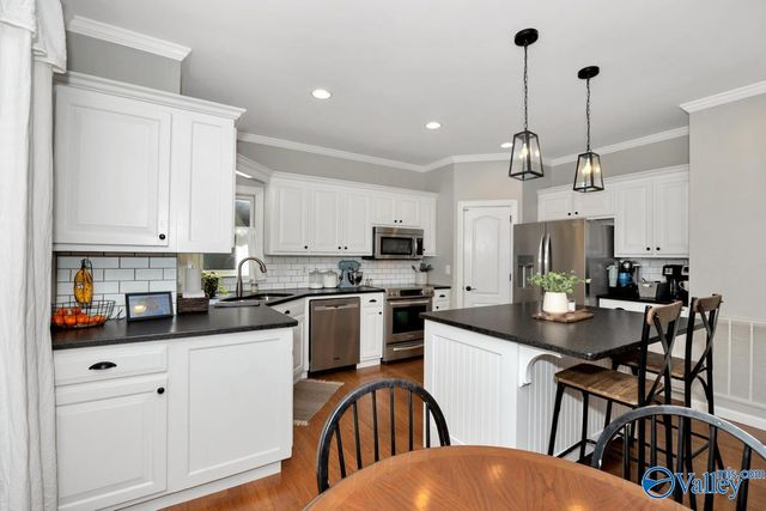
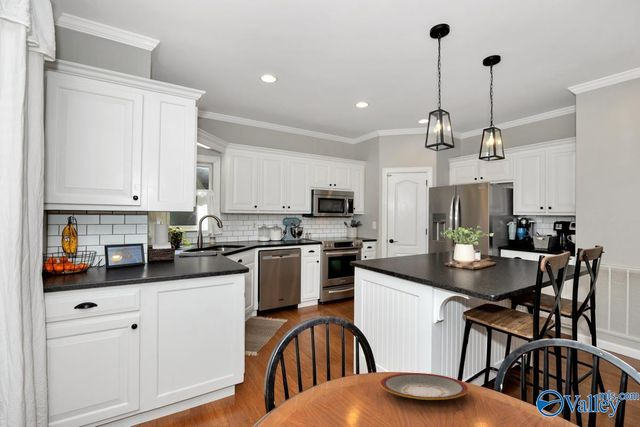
+ plate (423, 388)
